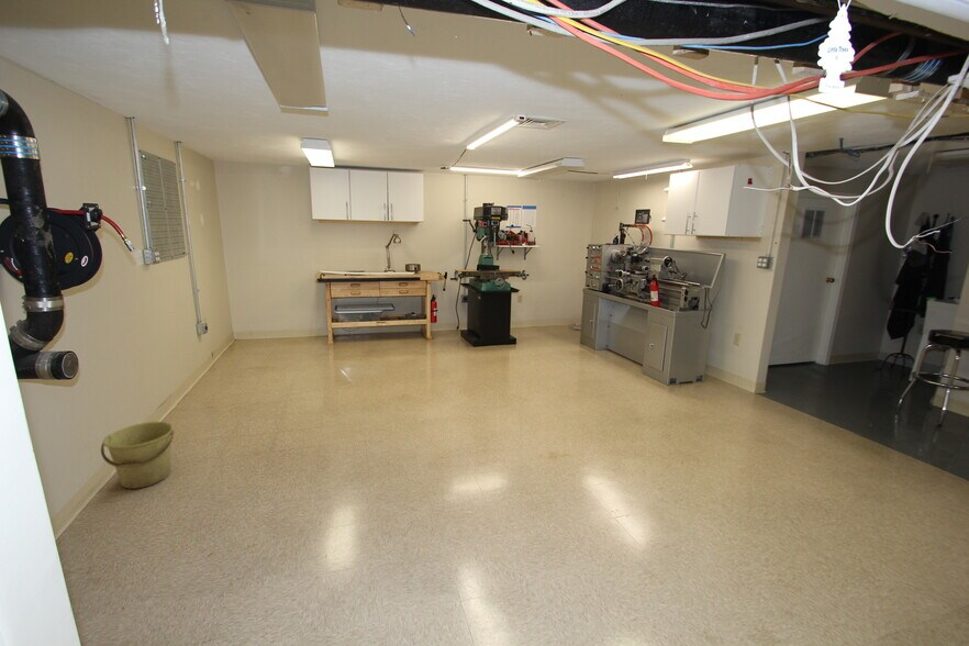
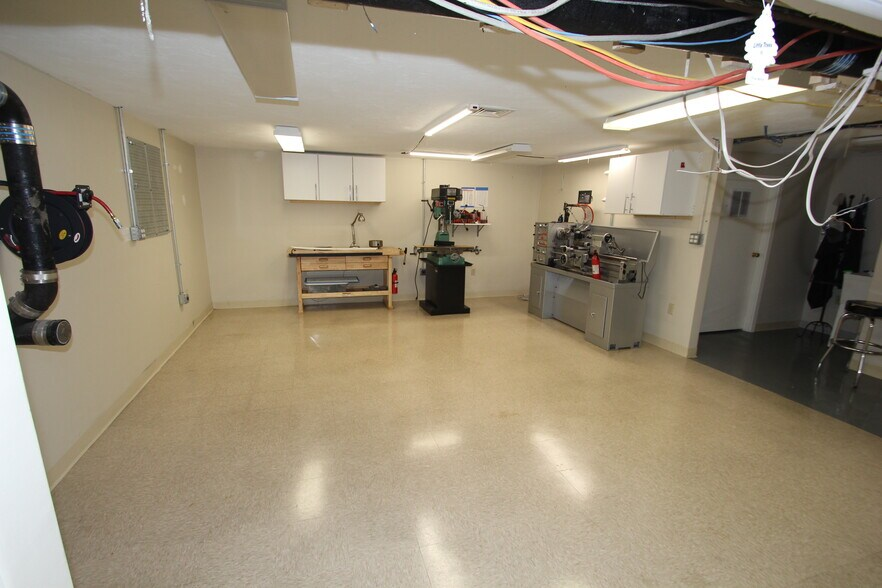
- bucket (143, 456)
